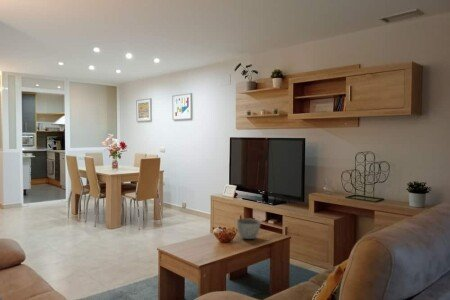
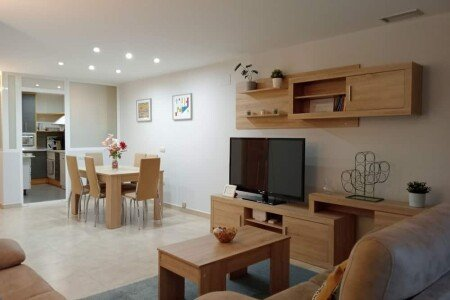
- bowl (248, 229)
